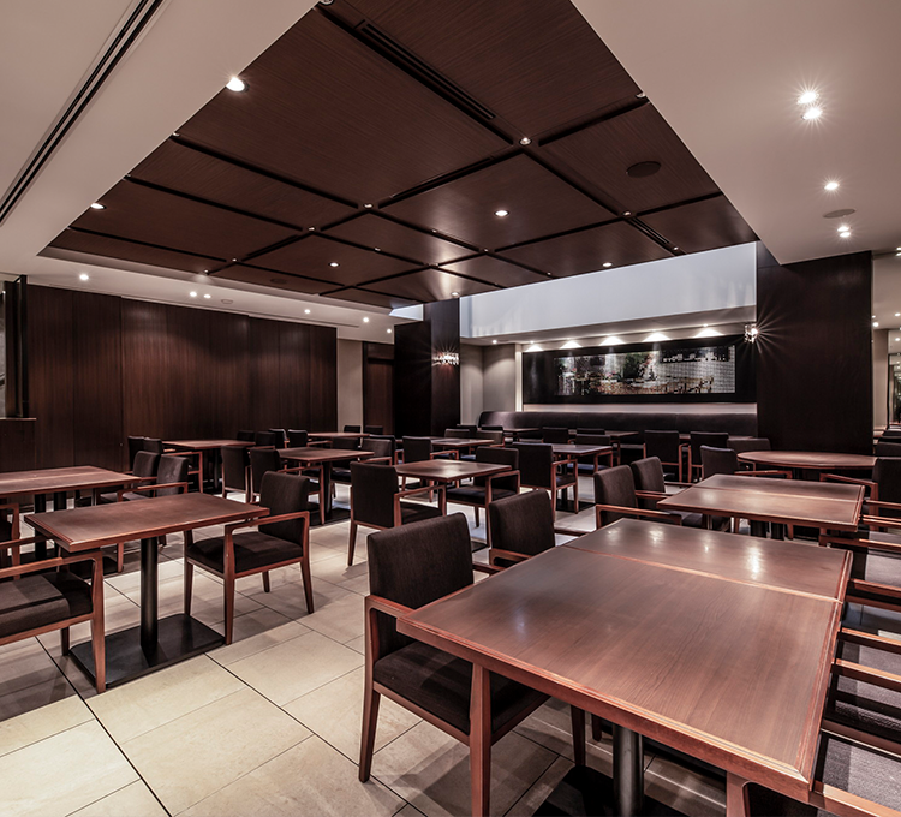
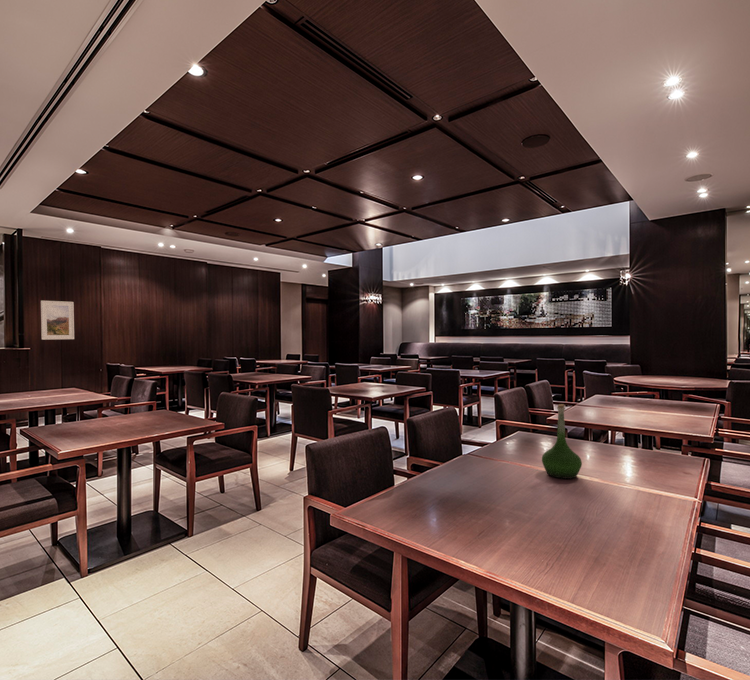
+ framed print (57, 320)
+ vase (561, 439)
